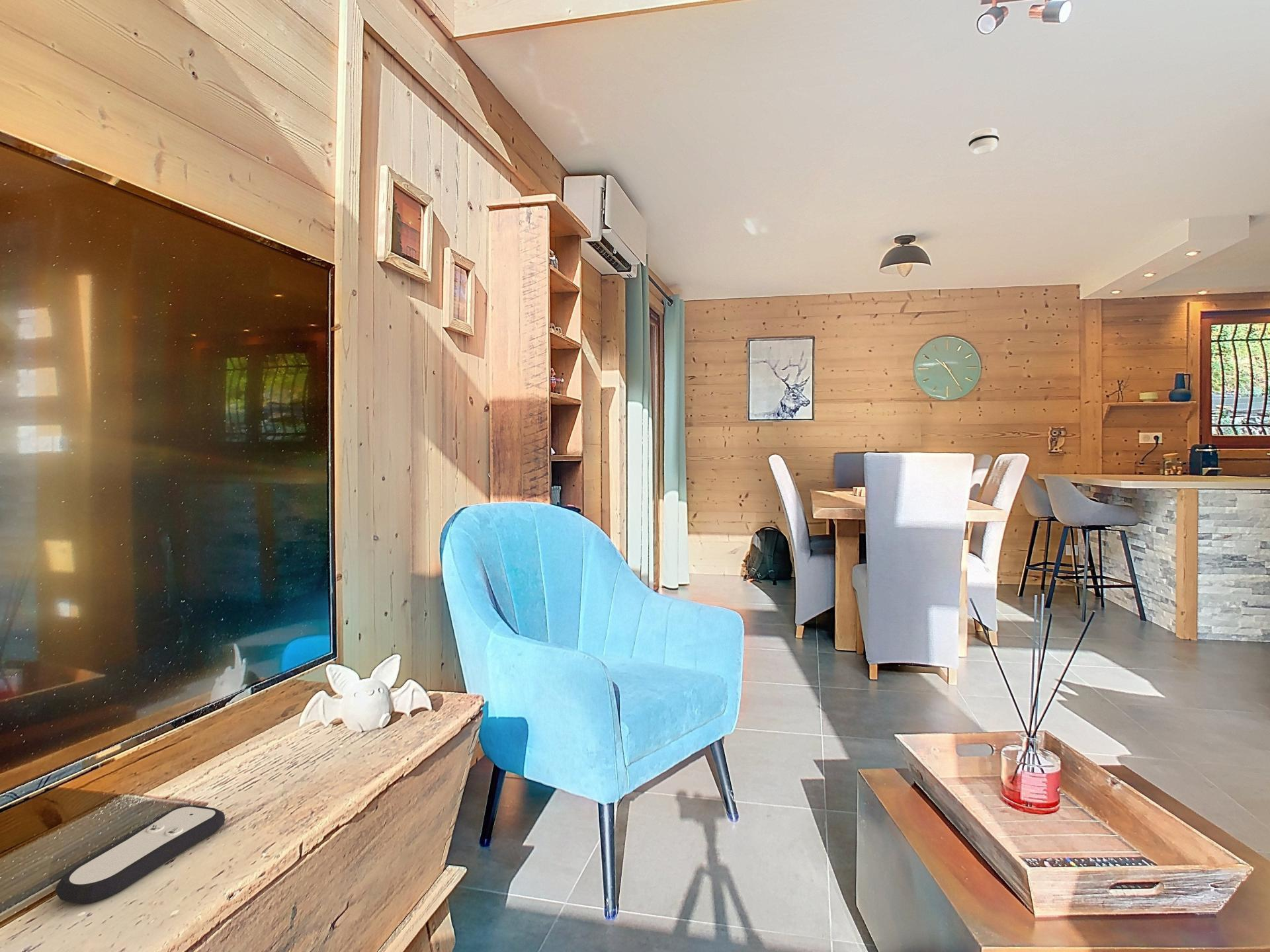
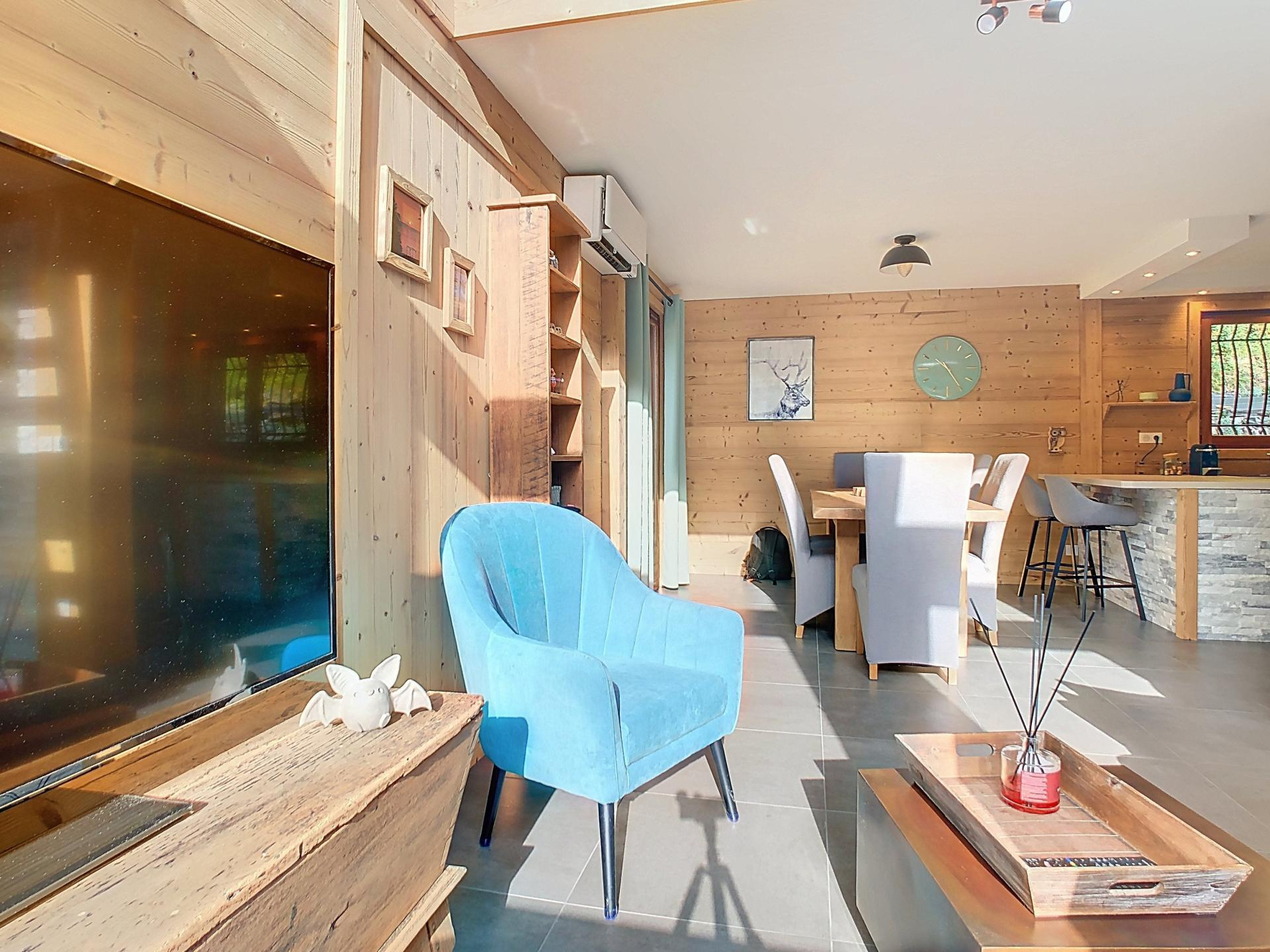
- remote control (146, 849)
- smoke detector (984, 141)
